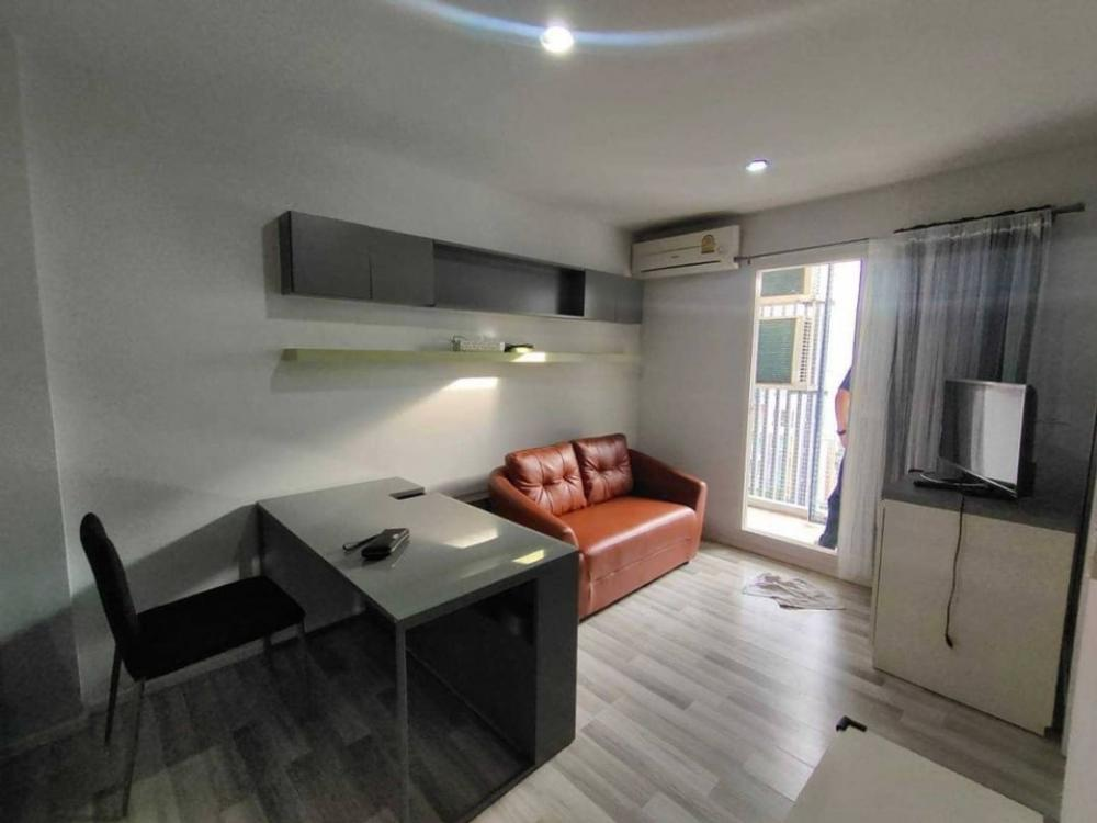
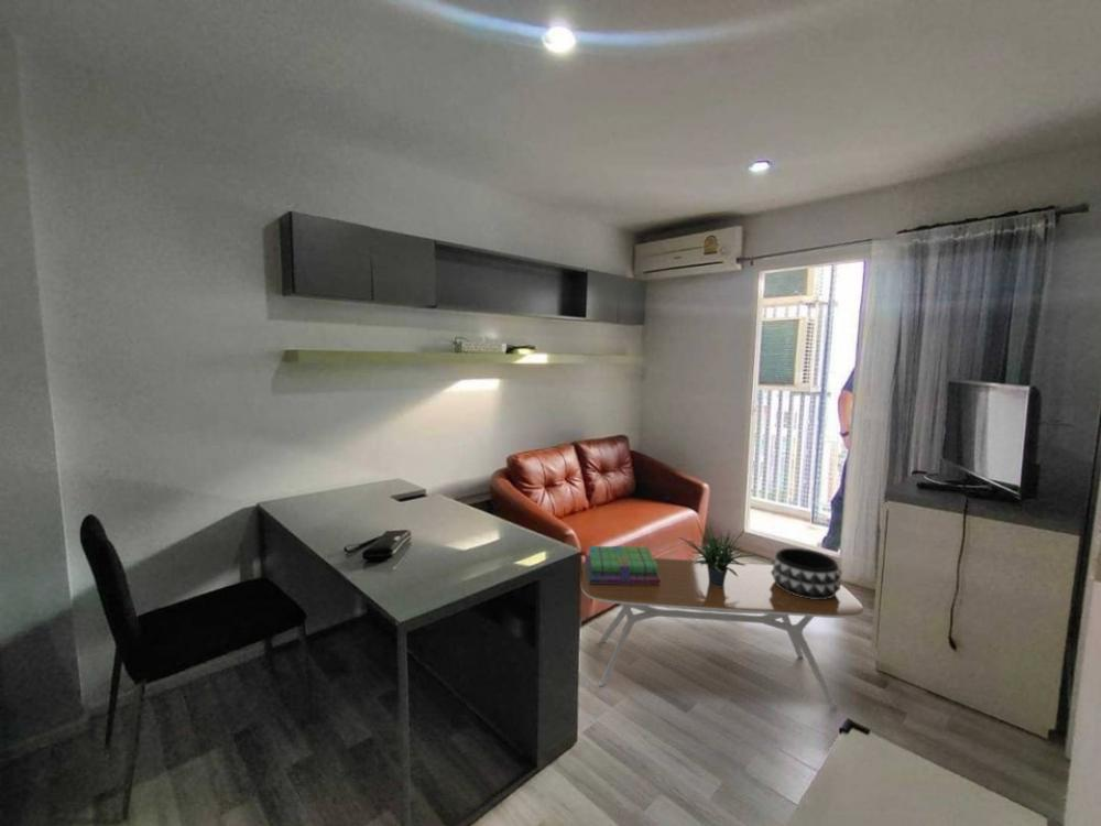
+ stack of books (621, 564)
+ potted plant (716, 547)
+ decorative bowl (805, 572)
+ coffee table (708, 619)
